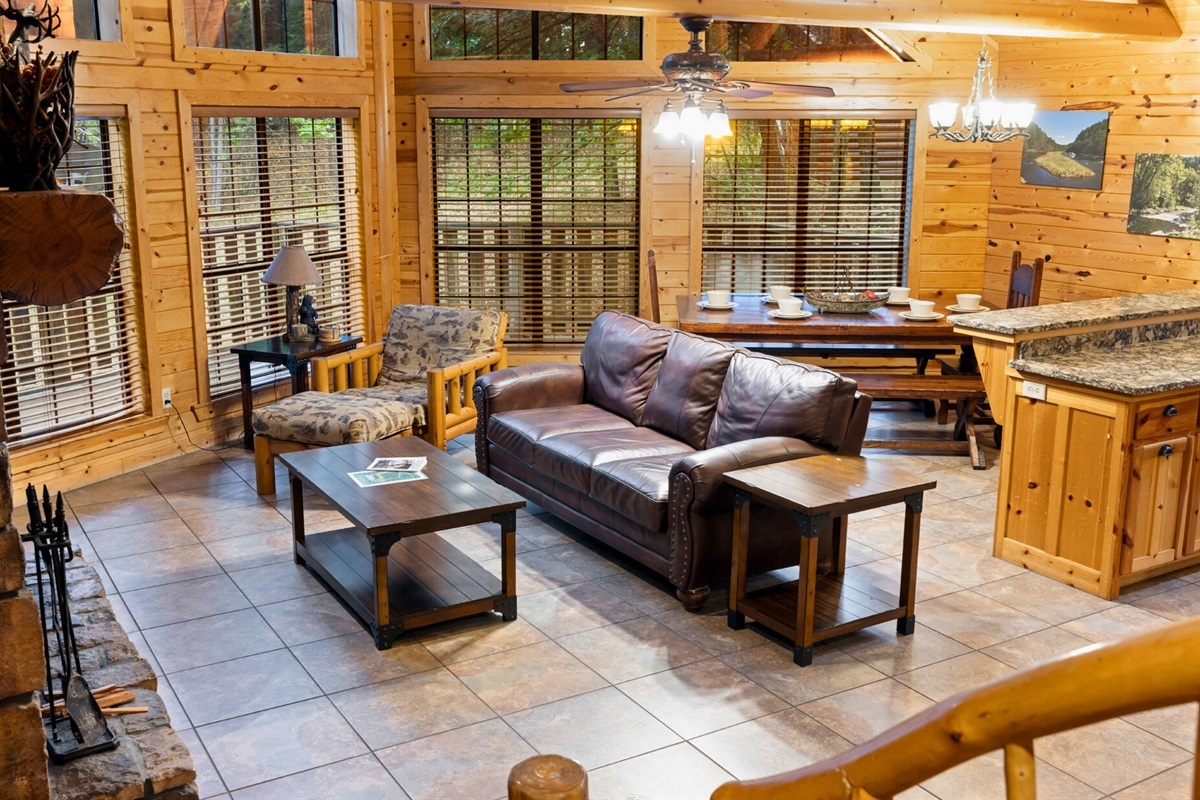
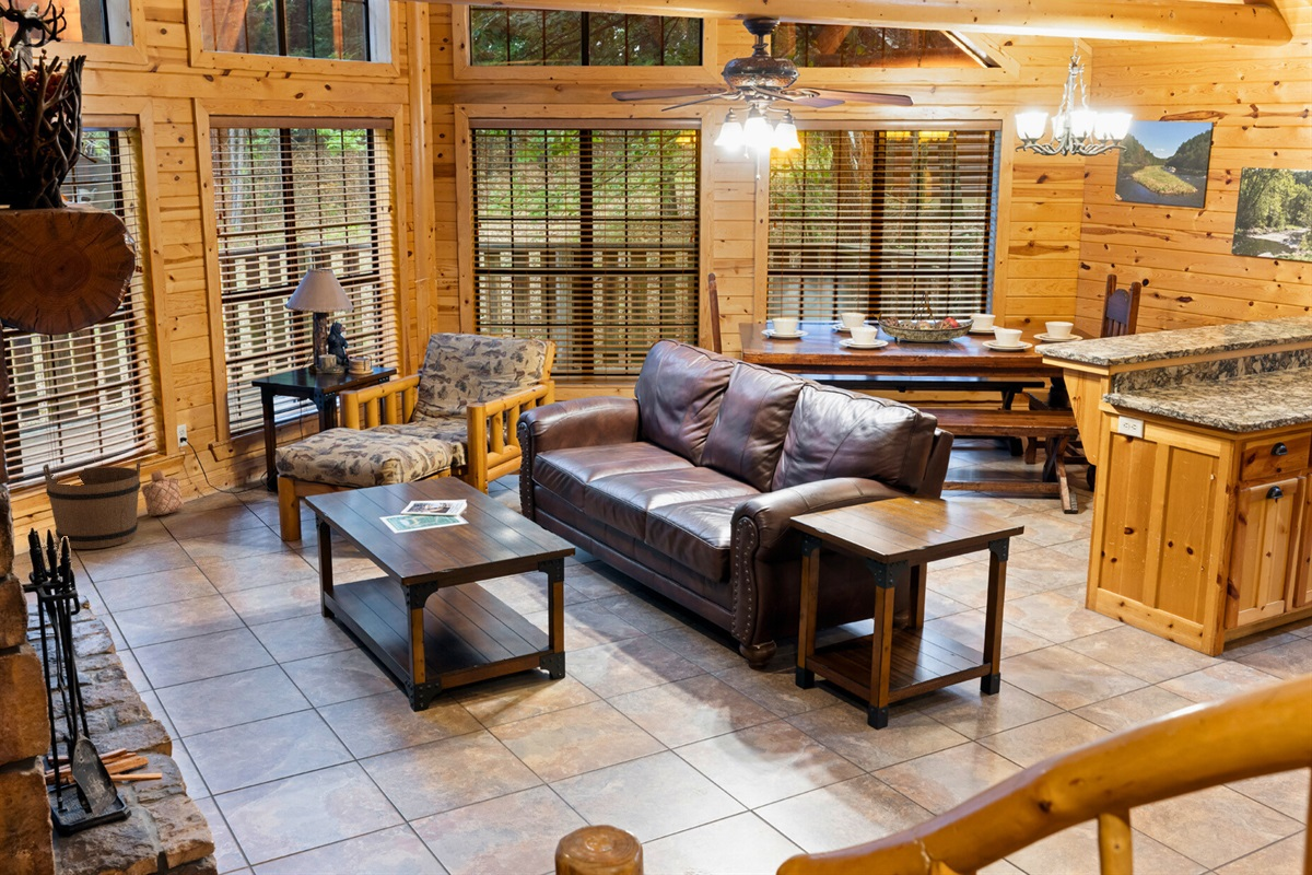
+ basket (163, 492)
+ bucket (95, 501)
